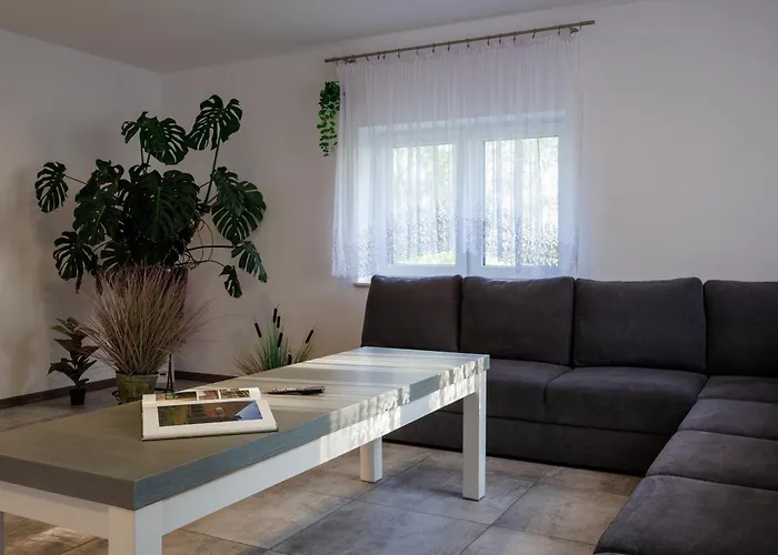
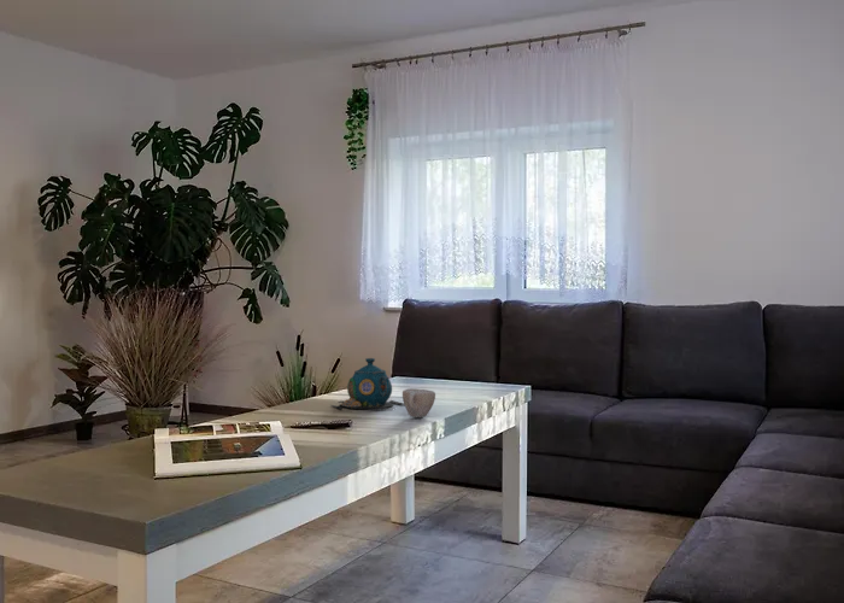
+ teapot (368, 381)
+ cup (417, 403)
